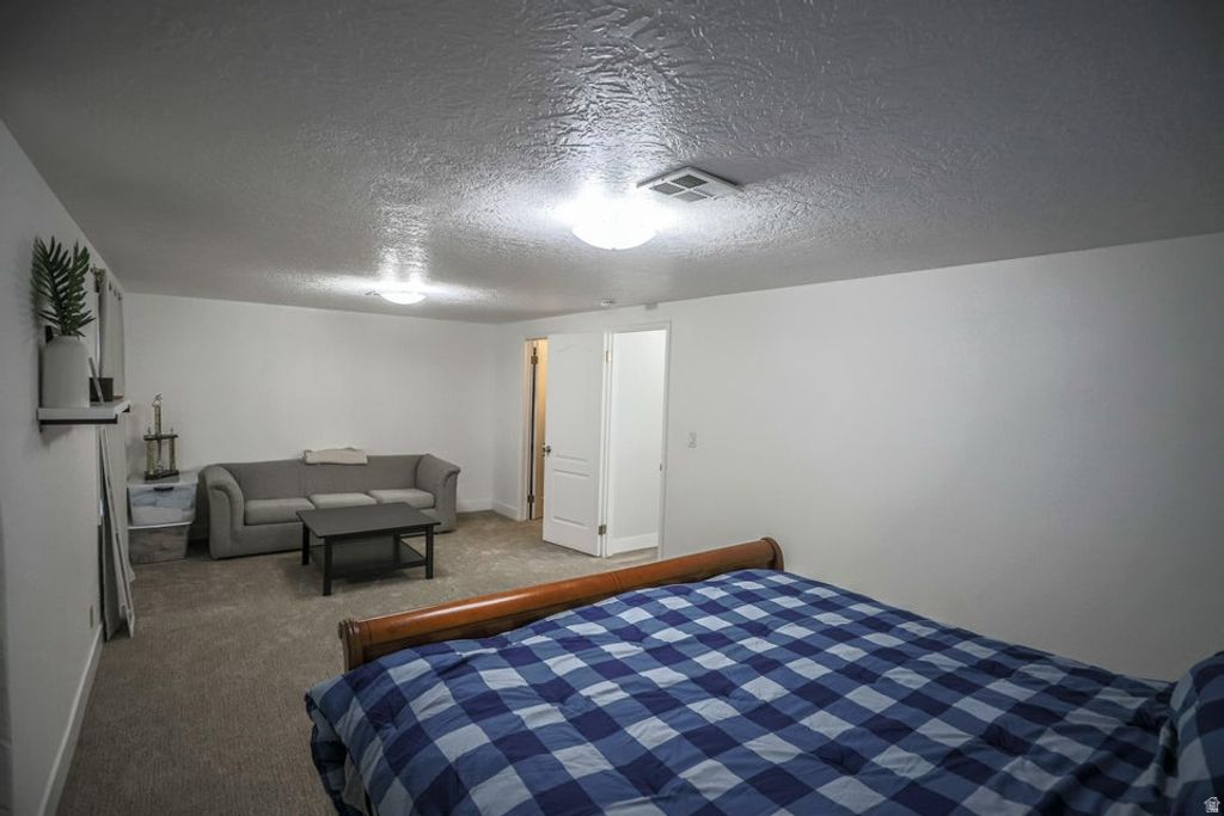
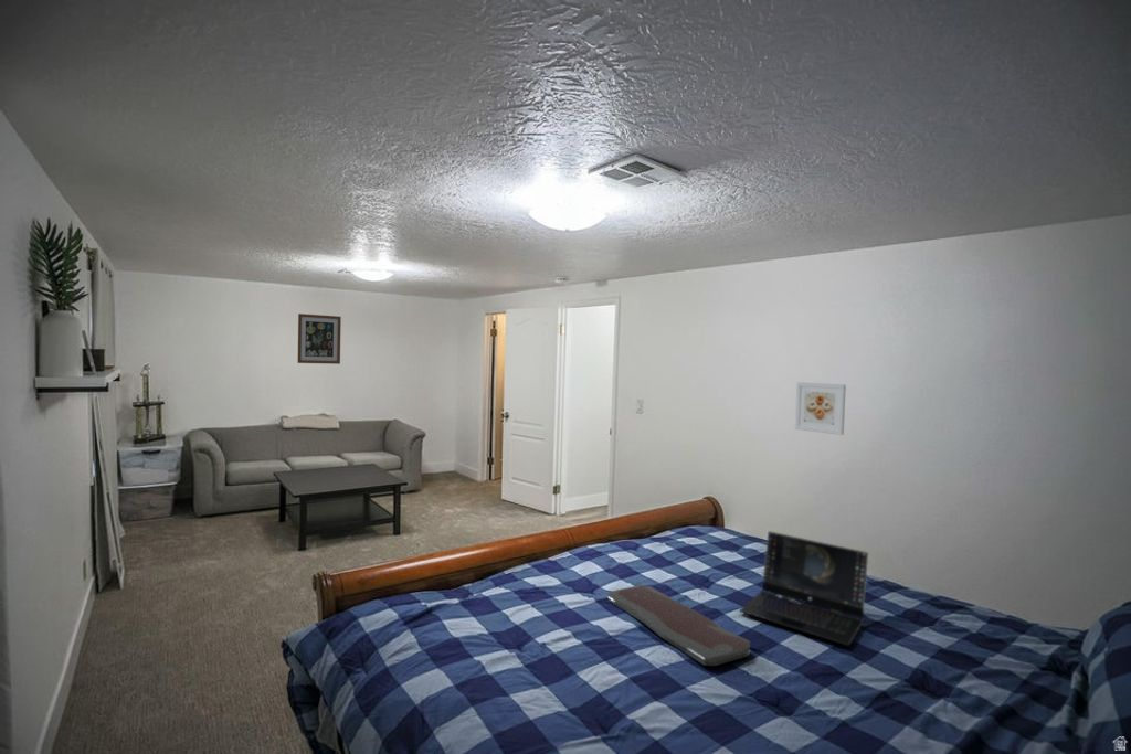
+ laptop (803, 583)
+ serving tray (673, 618)
+ wall art (319, 339)
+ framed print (818, 407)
